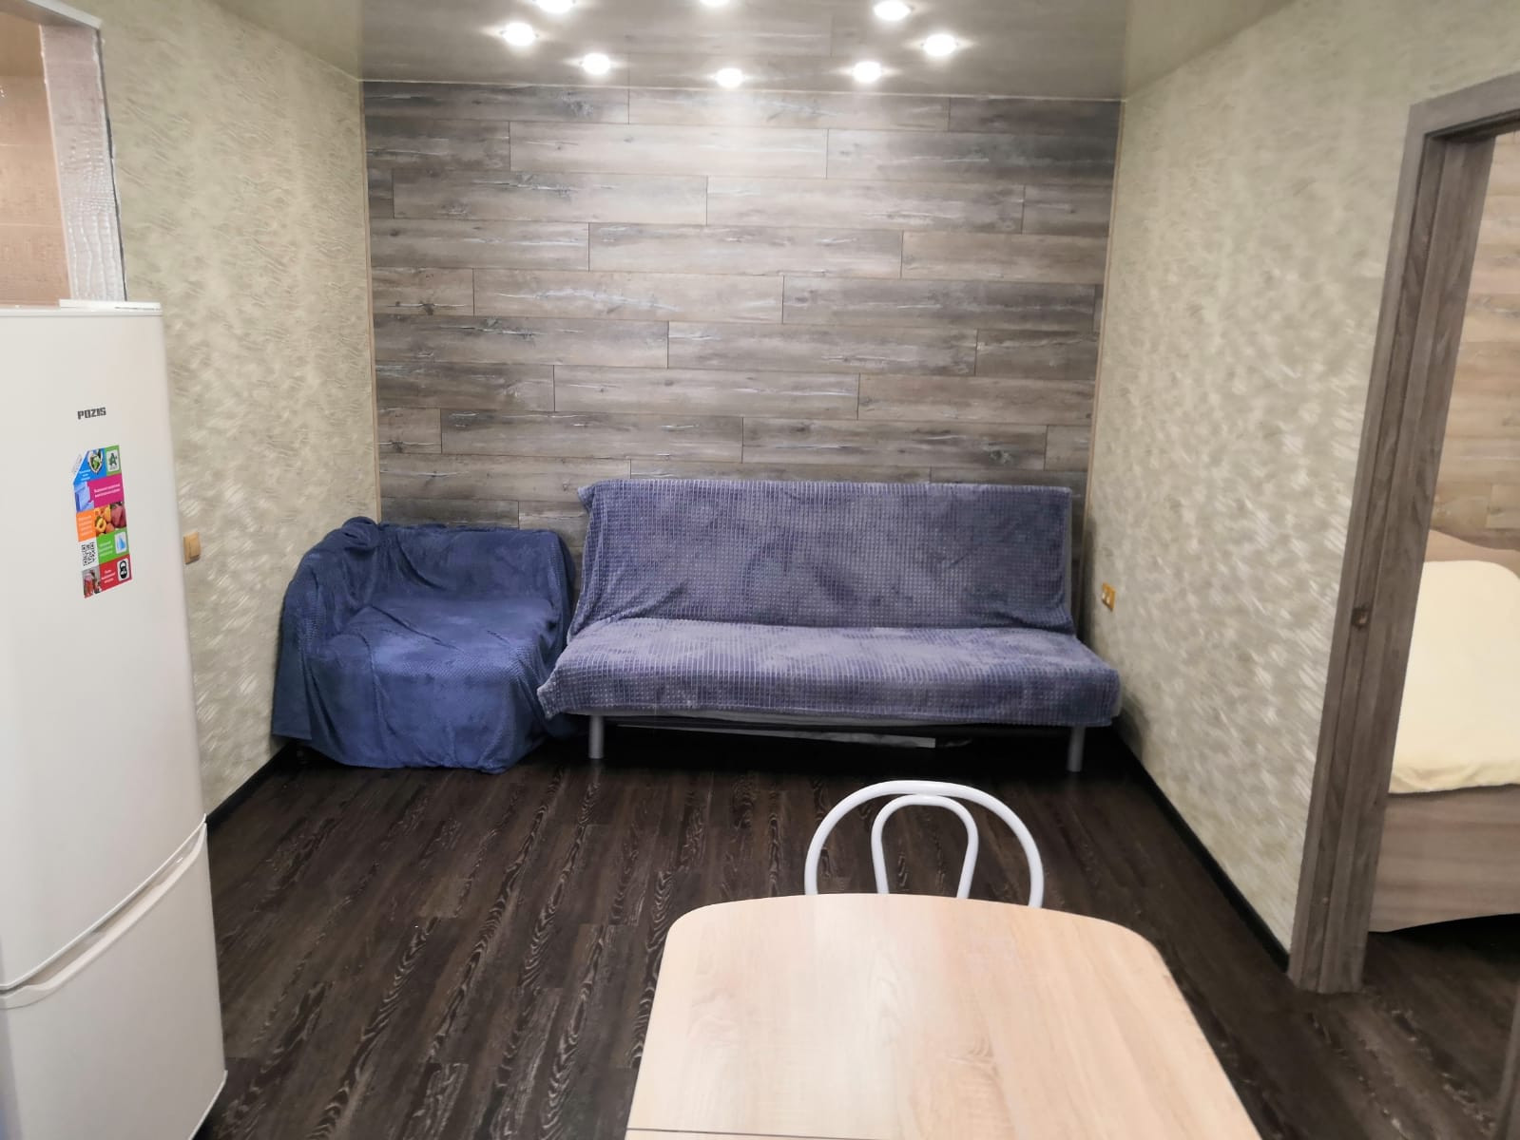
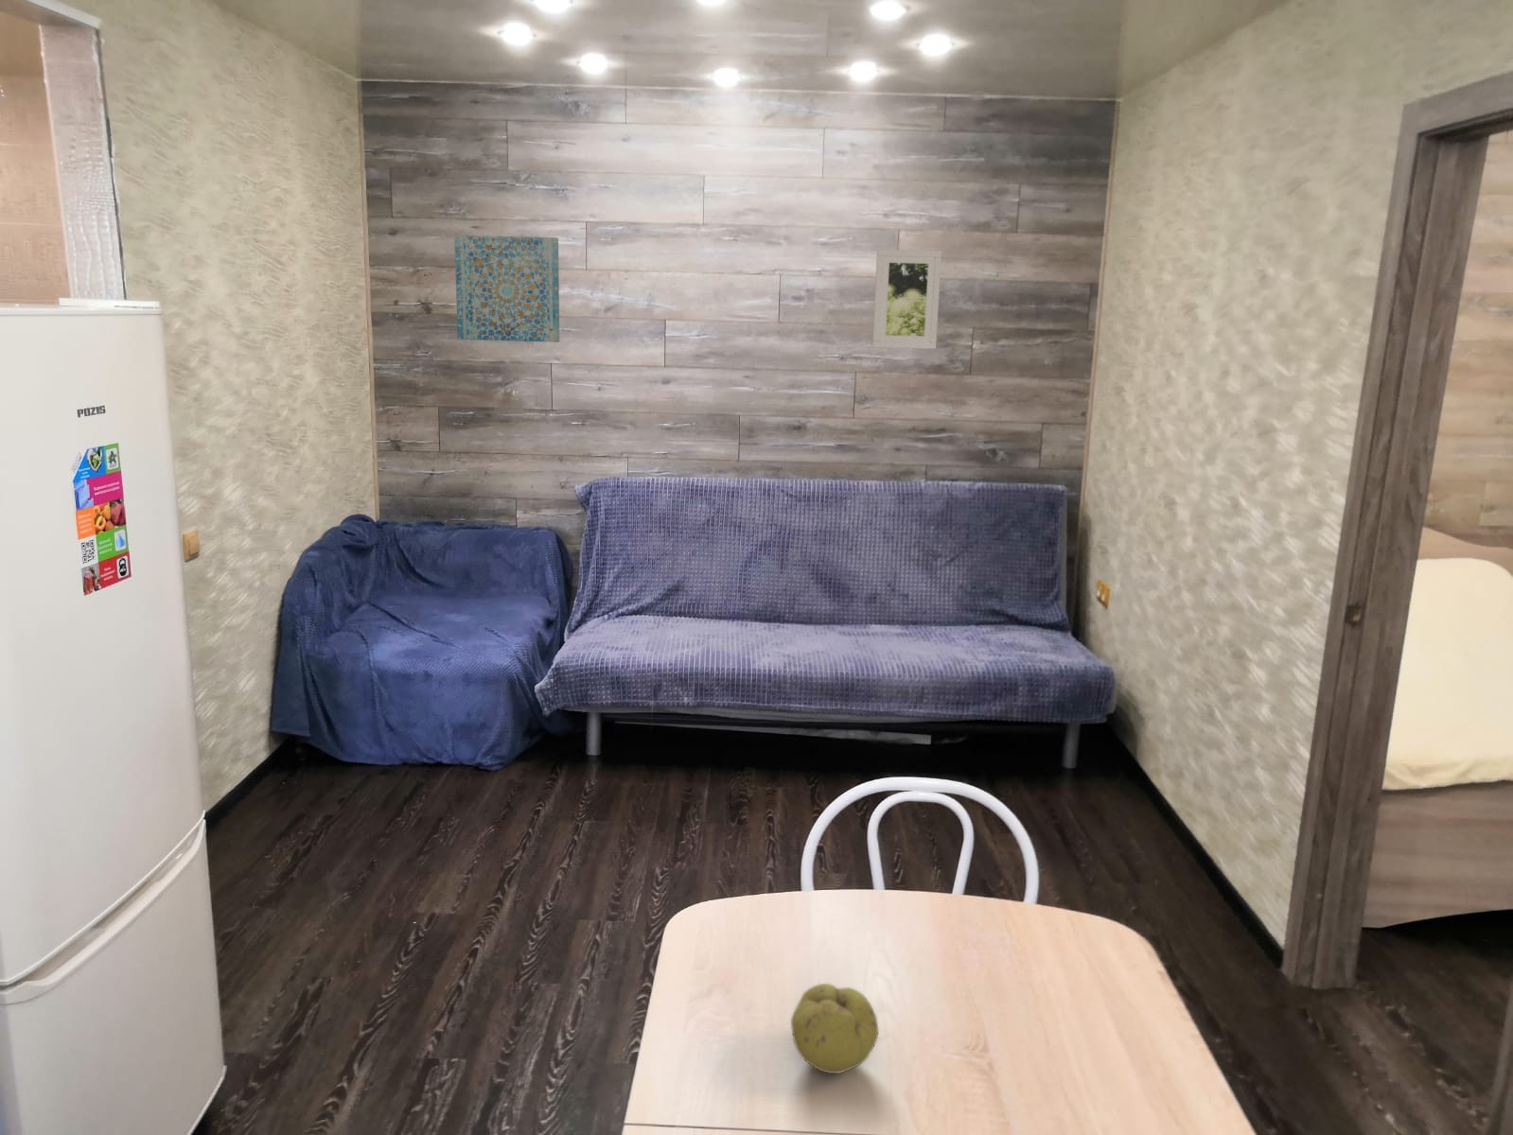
+ fruit (832, 1028)
+ wall art (507, 289)
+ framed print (906, 299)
